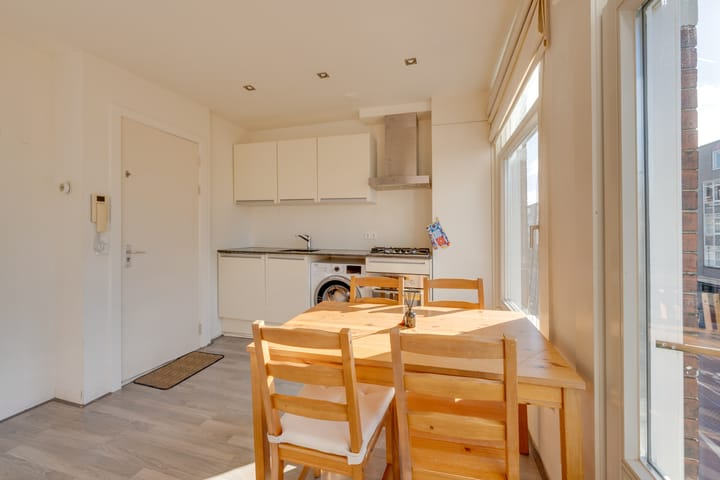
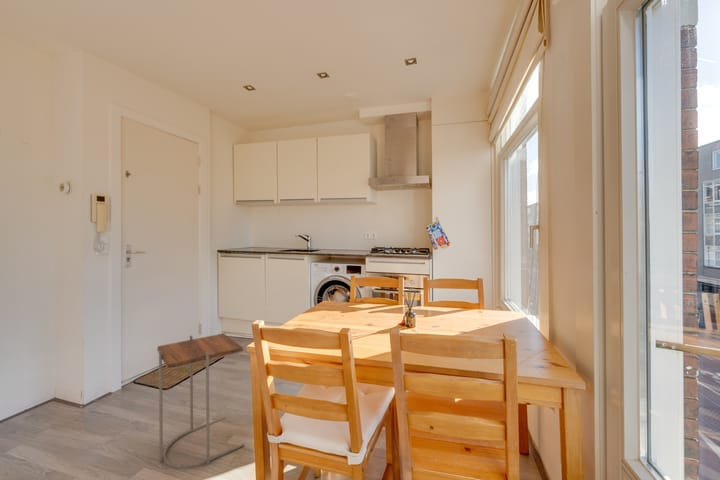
+ side table (192, 394)
